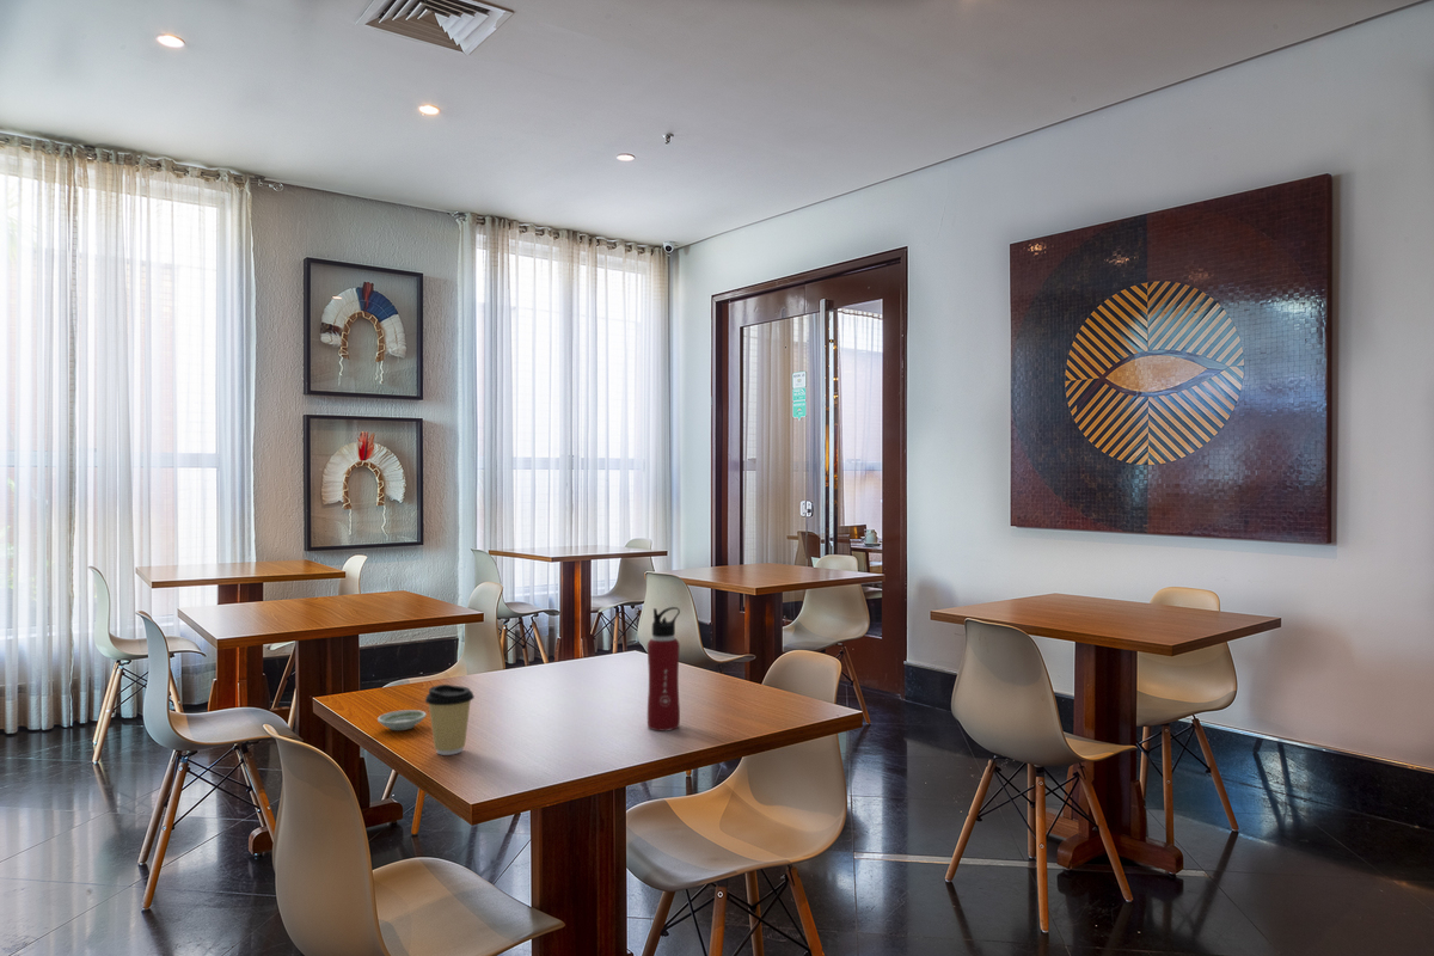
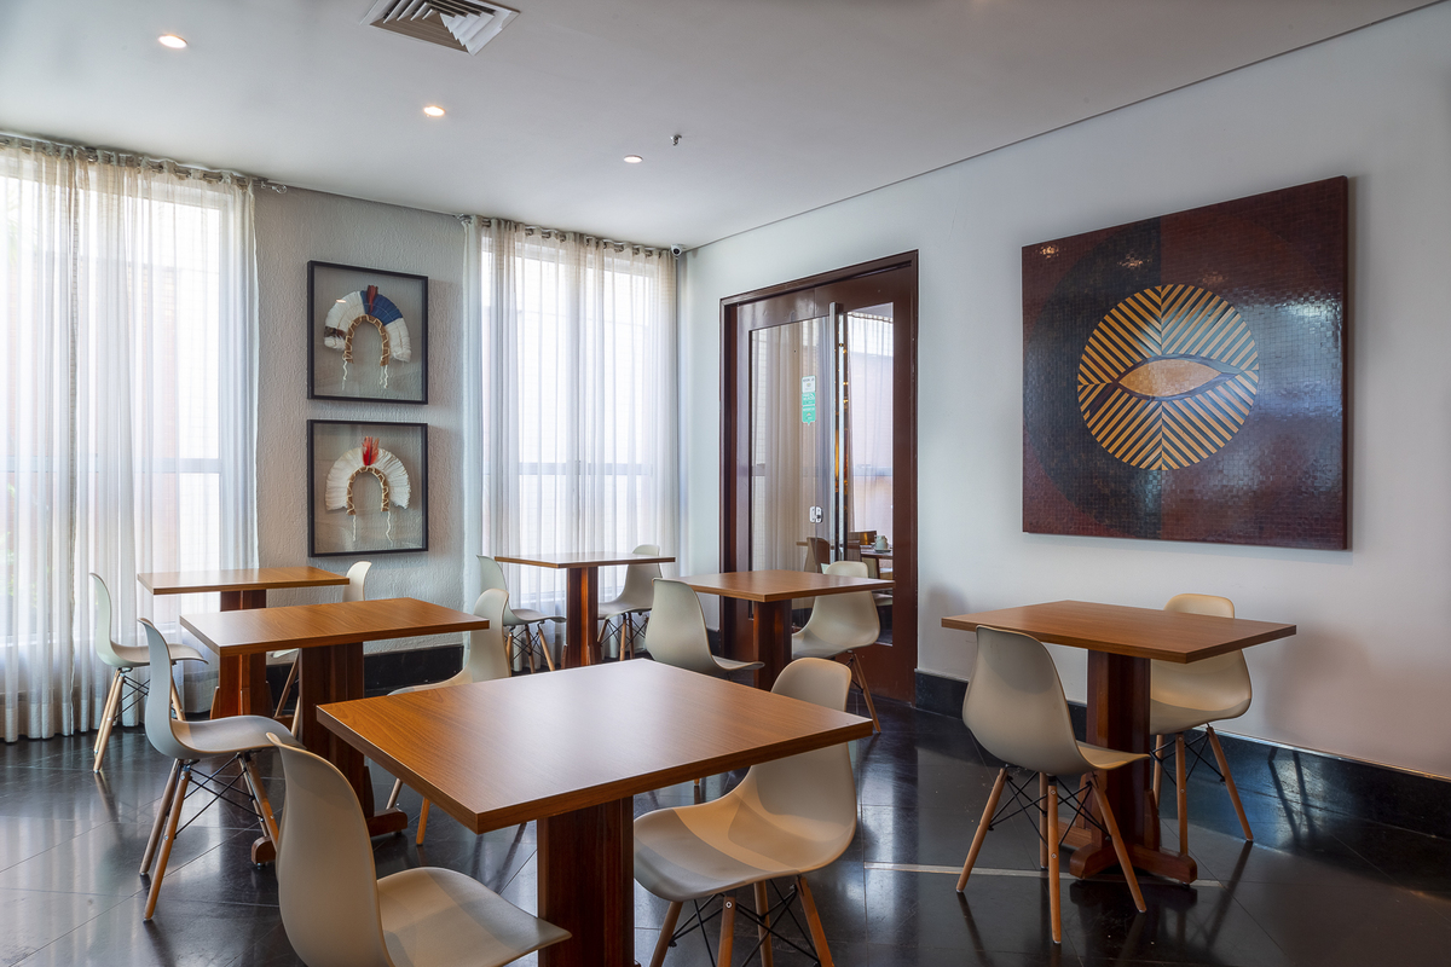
- water bottle (663, 667)
- saucer (402, 721)
- coffee cup (449, 719)
